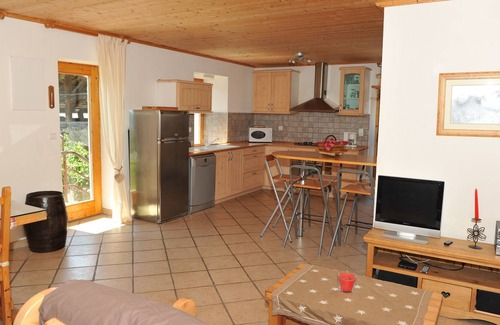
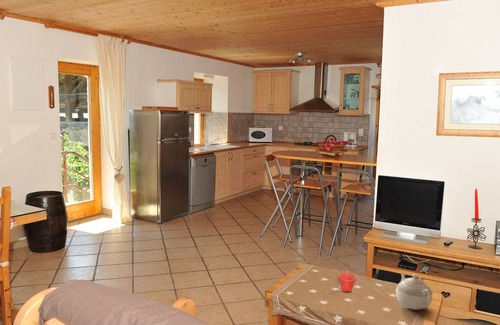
+ teapot (414, 291)
